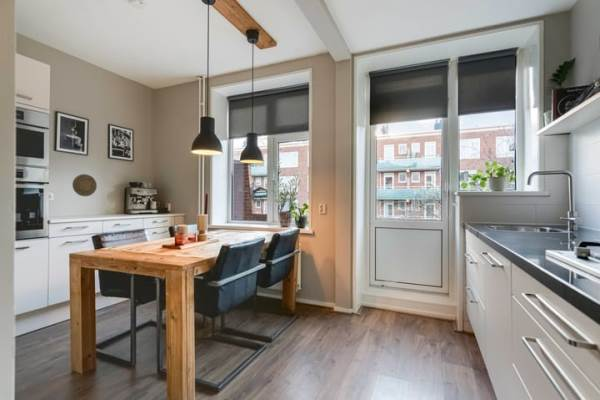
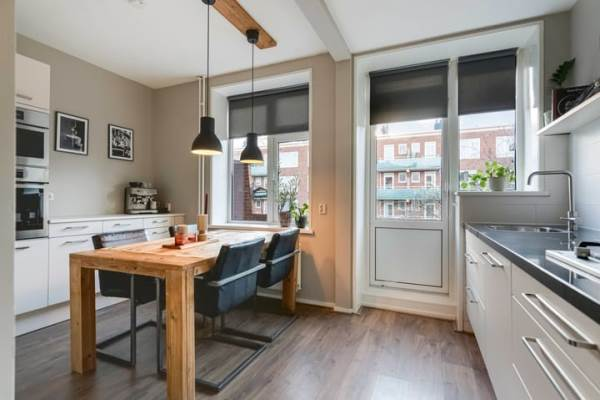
- decorative plate (85, 185)
